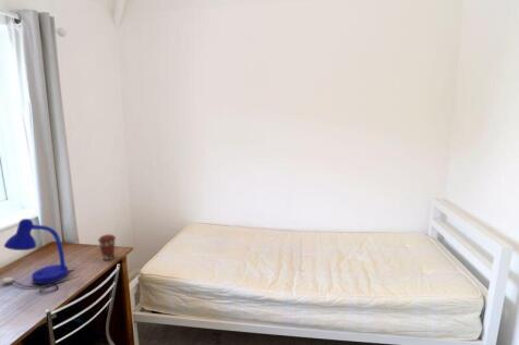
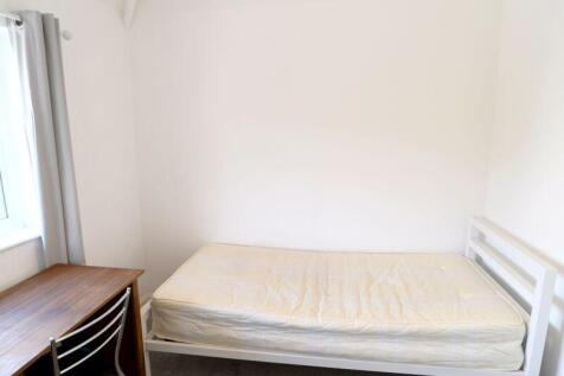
- desk lamp (35, 247)
- coffee cup (107, 247)
